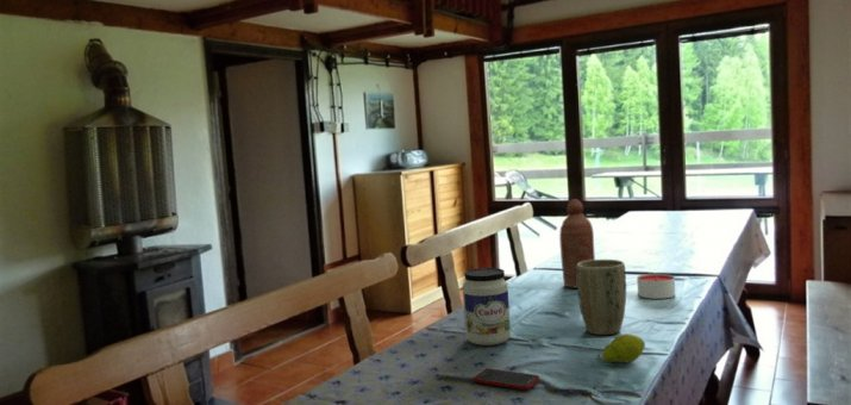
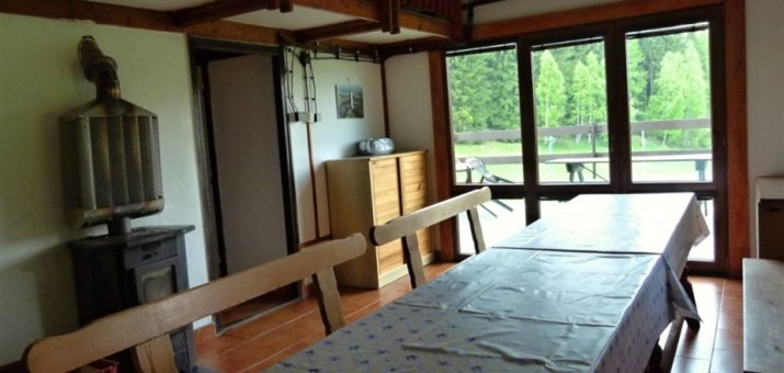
- cell phone (506, 379)
- jar (486, 306)
- candle (656, 285)
- plant pot (602, 297)
- bottle (576, 242)
- fruit (619, 347)
